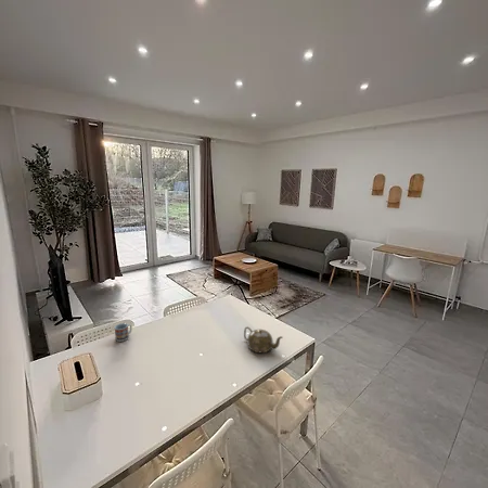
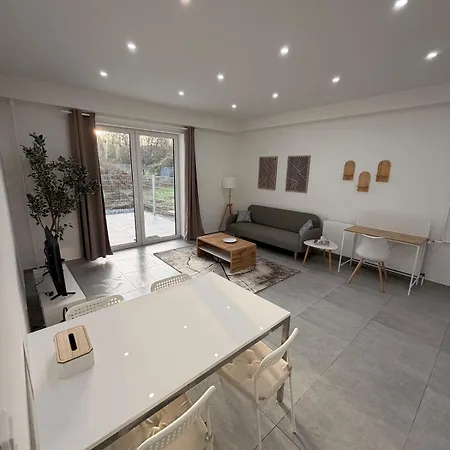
- teapot (261, 338)
- cup (124, 331)
